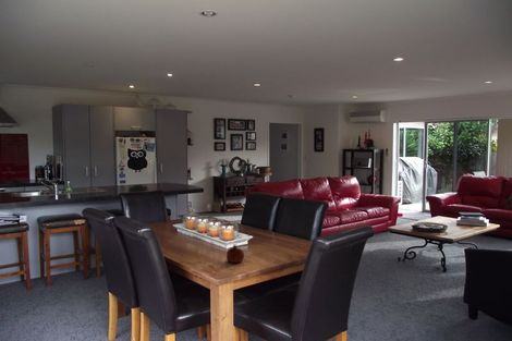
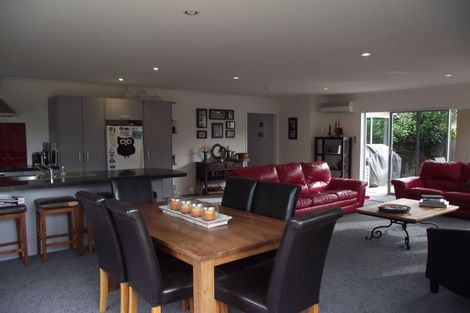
- fruit (234, 252)
